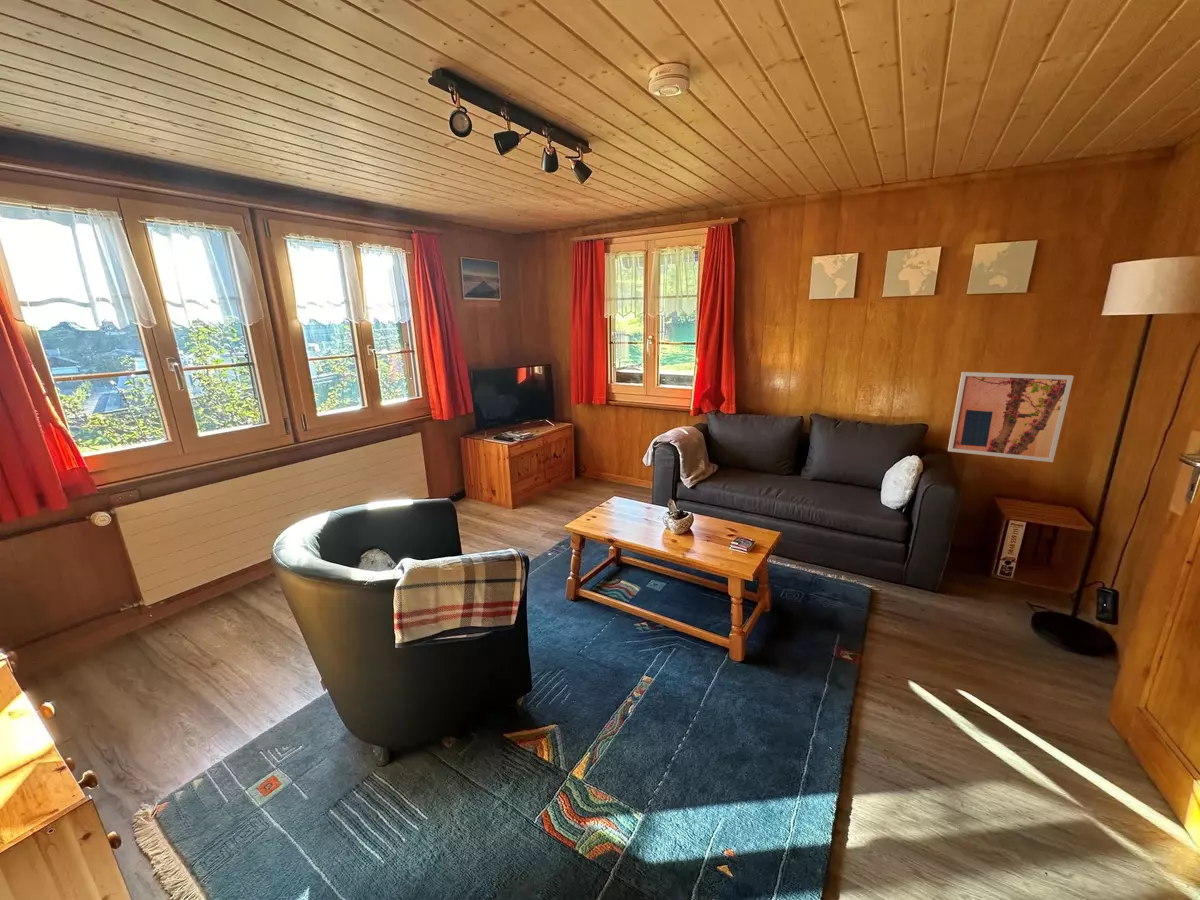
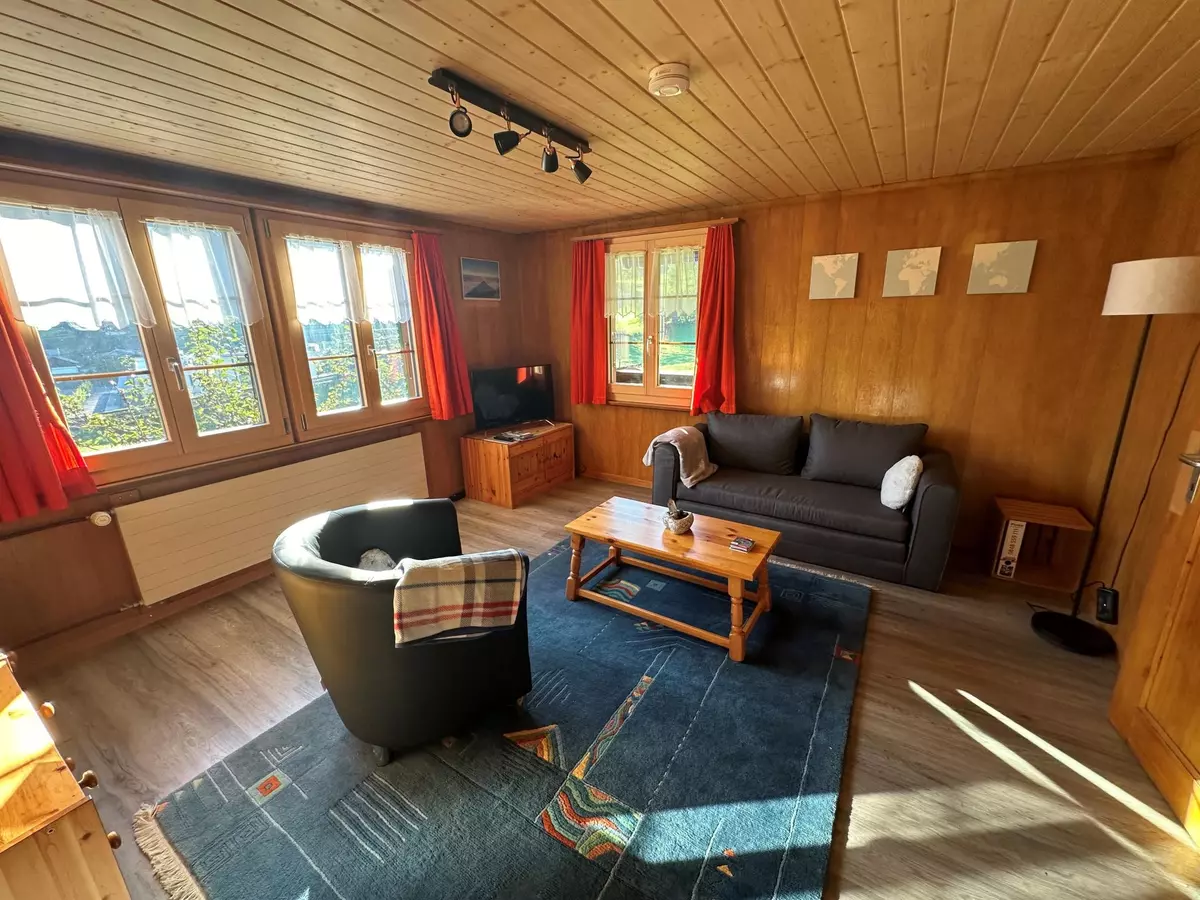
- wall art (1006, 415)
